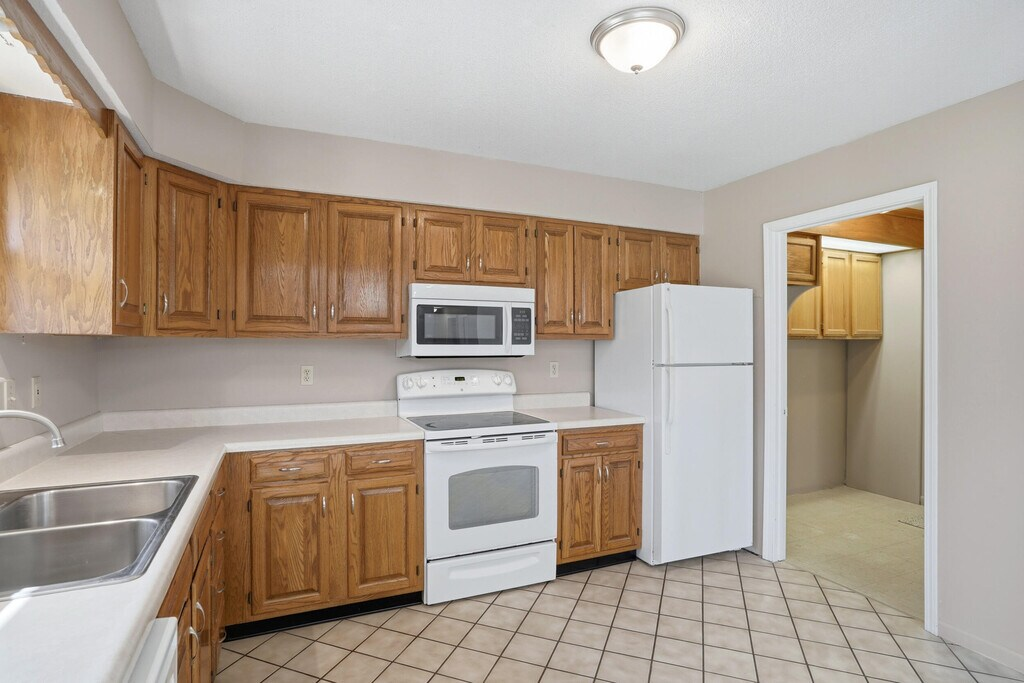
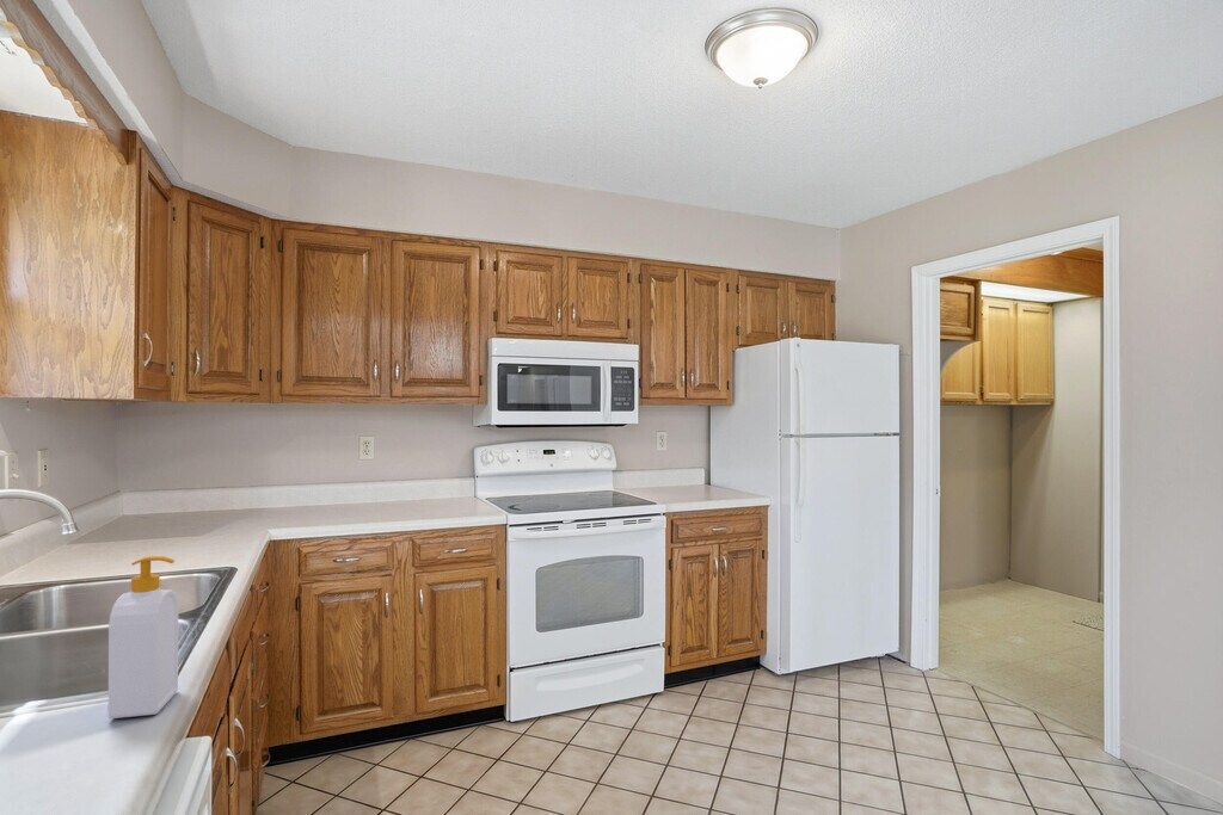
+ soap bottle (147, 631)
